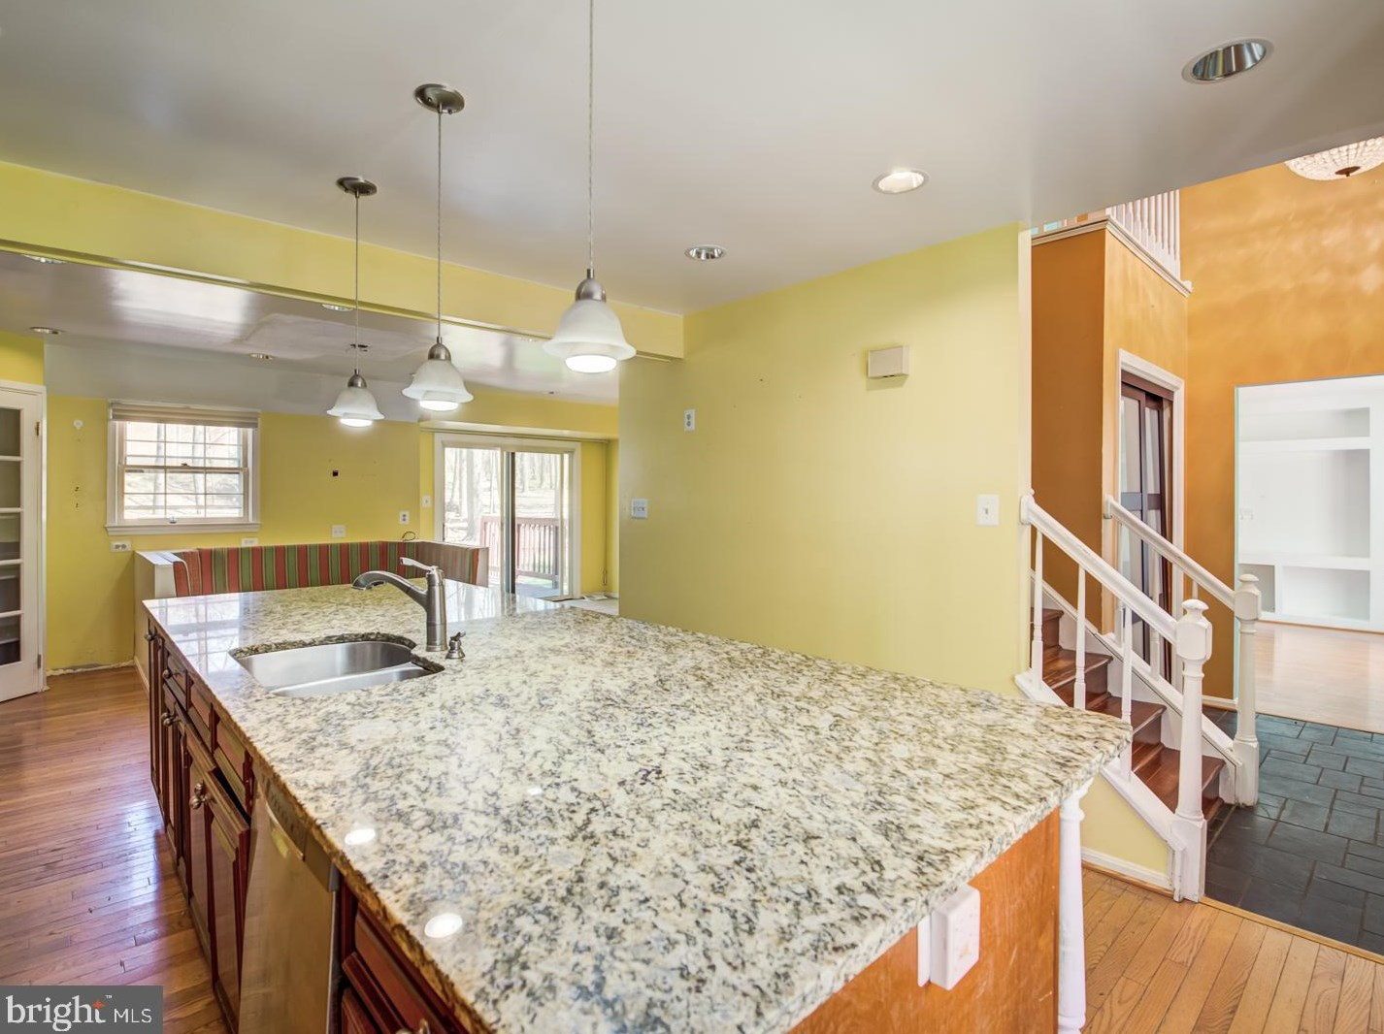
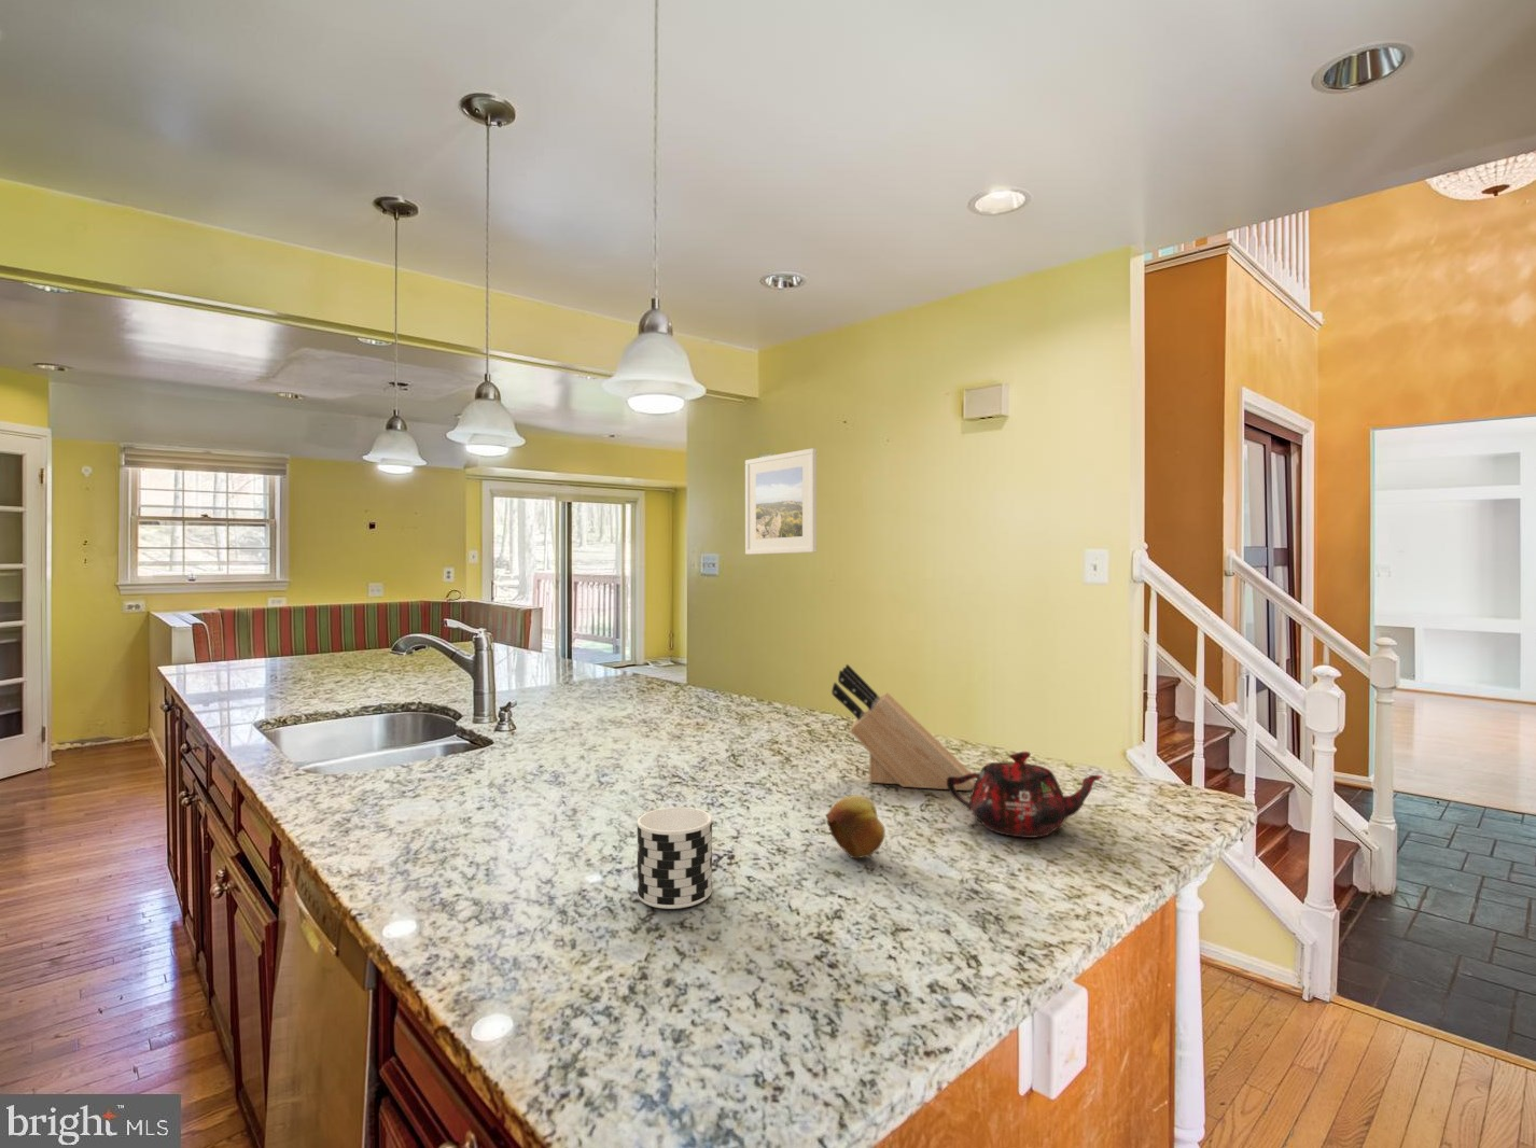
+ knife block (901, 724)
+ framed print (779, 504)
+ cup (680, 851)
+ fruit (855, 826)
+ teapot (1022, 789)
